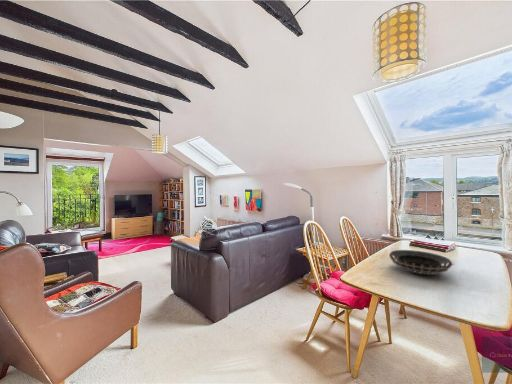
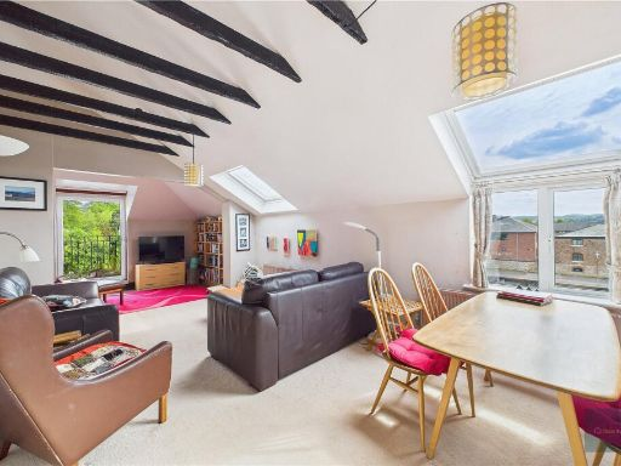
- decorative bowl (419, 263)
